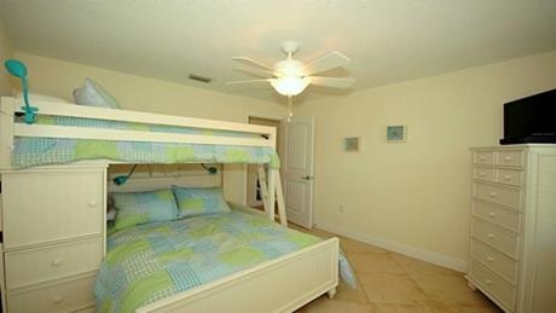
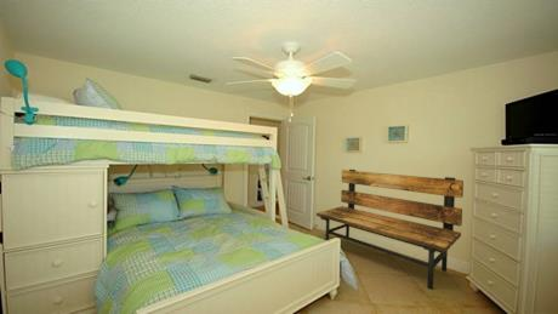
+ bench (380, 216)
